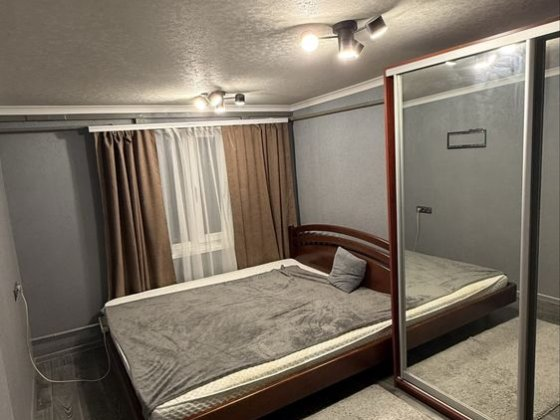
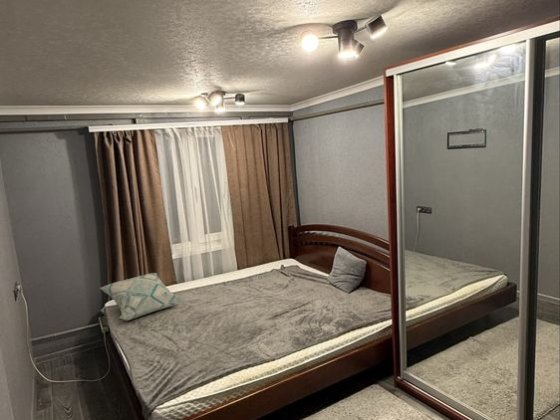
+ decorative pillow (140, 294)
